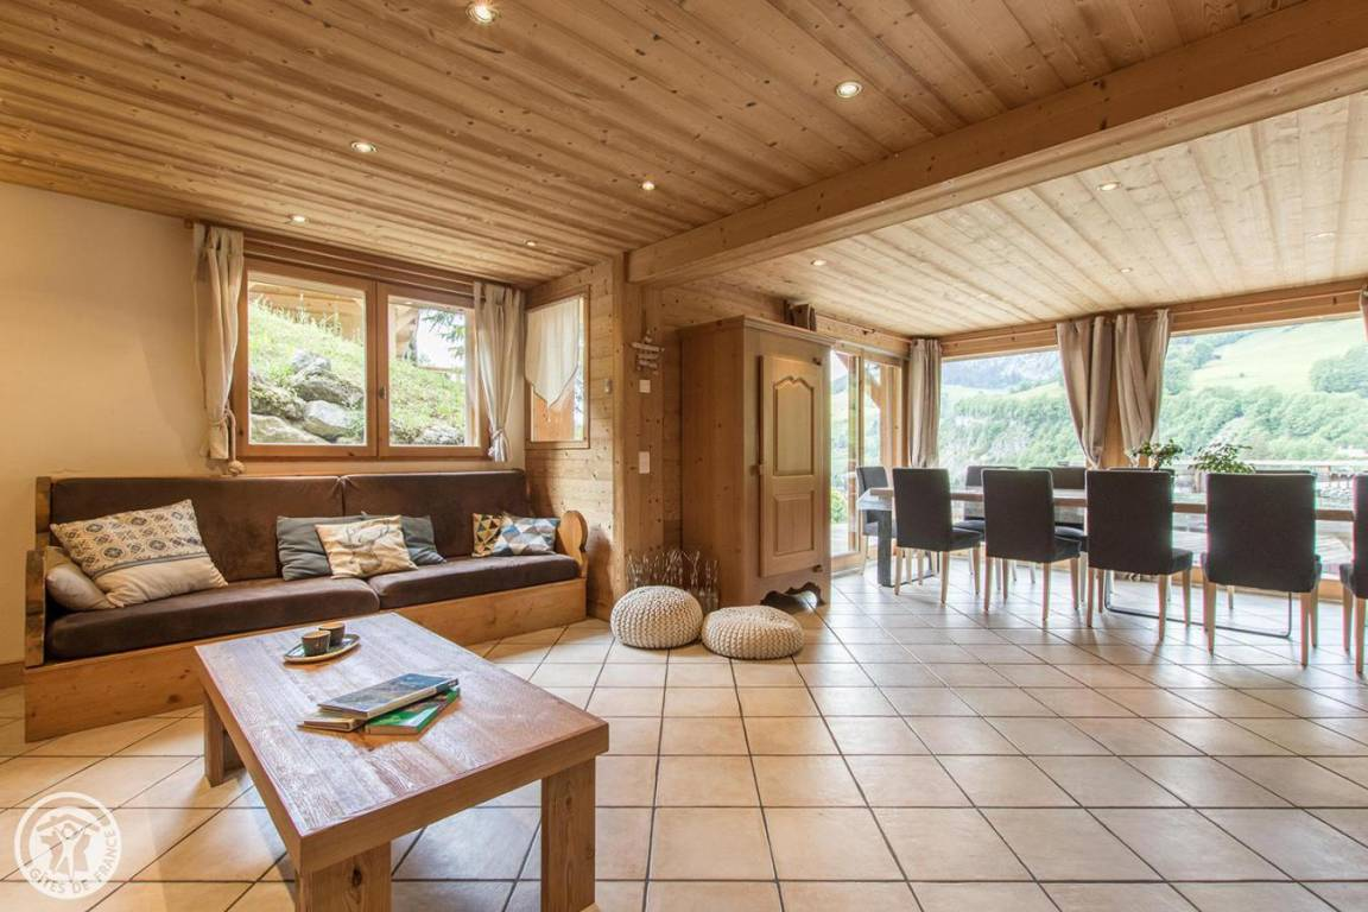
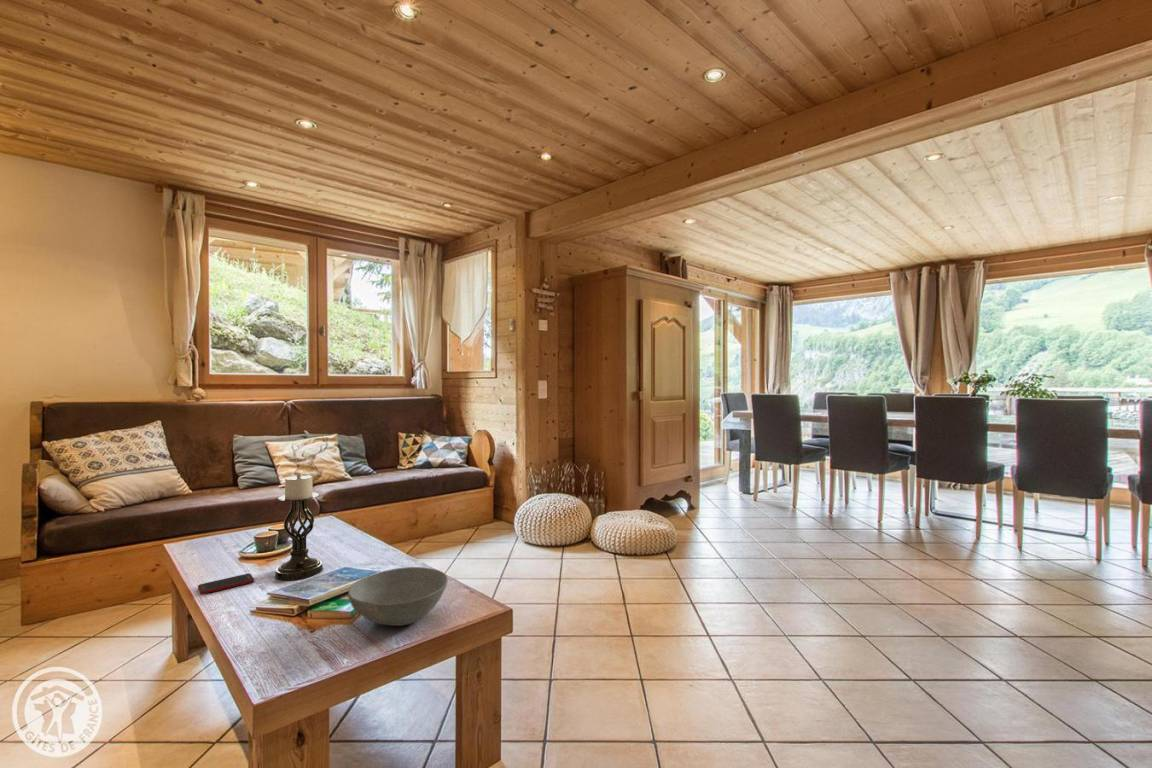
+ cell phone (226, 583)
+ bowl (399, 600)
+ candle holder (299, 522)
